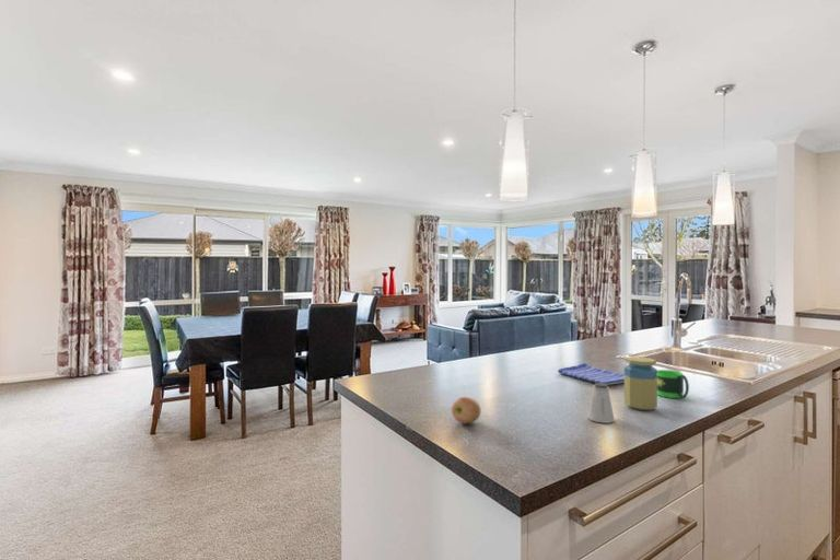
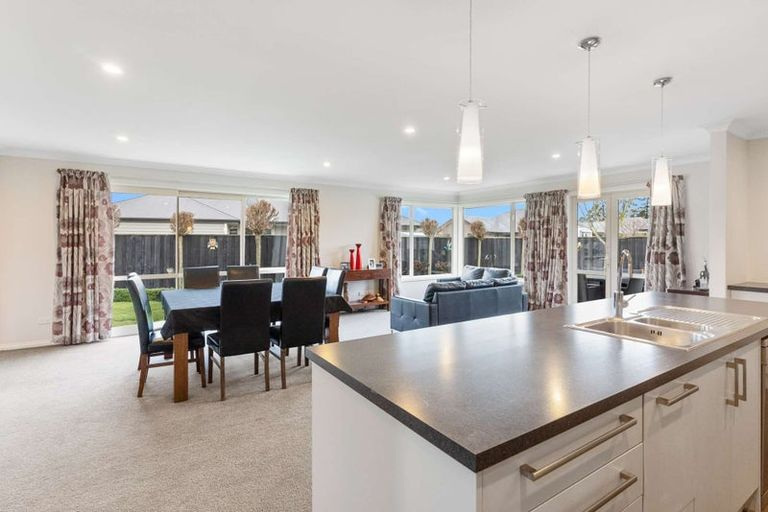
- mug (673, 384)
- dish towel (594, 373)
- apple (465, 409)
- jar (640, 383)
- saltshaker (600, 401)
